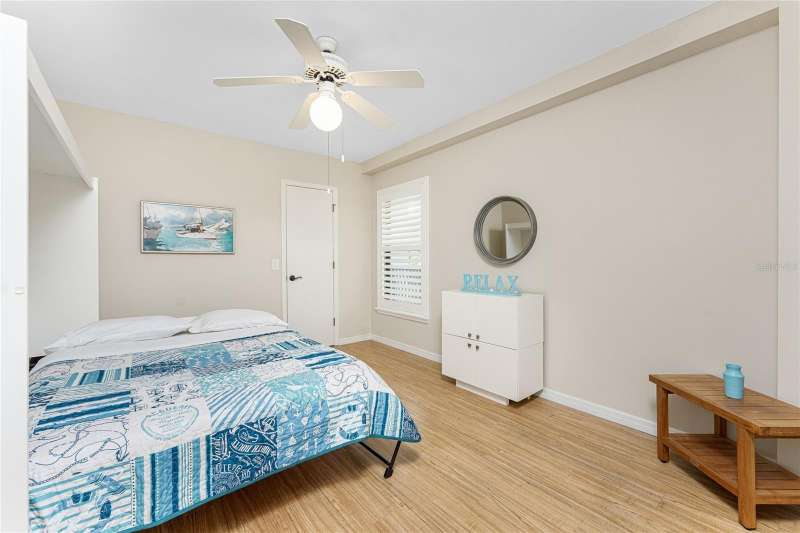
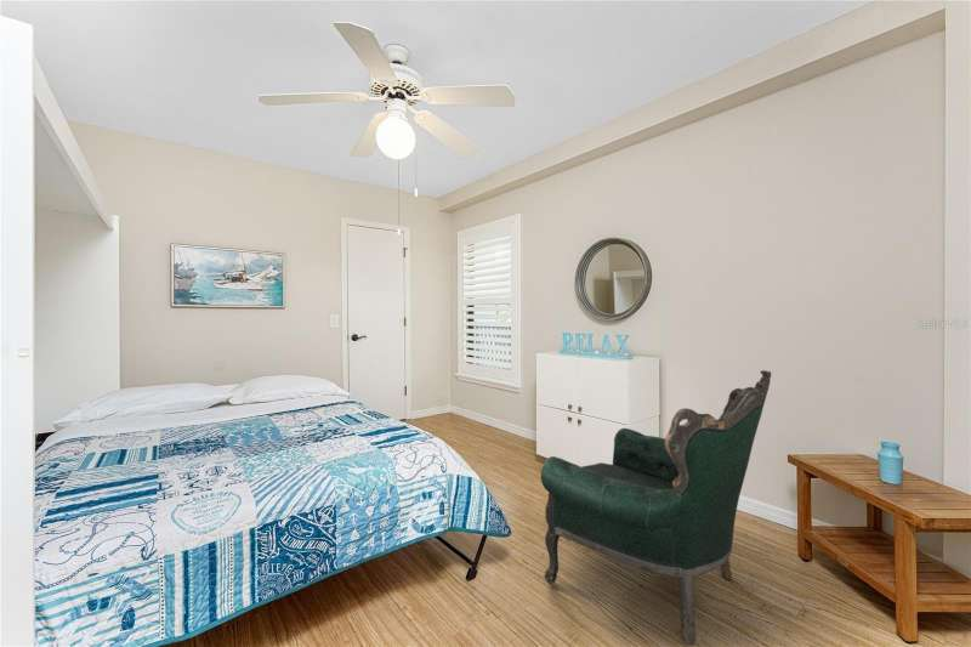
+ armchair (652, 471)
